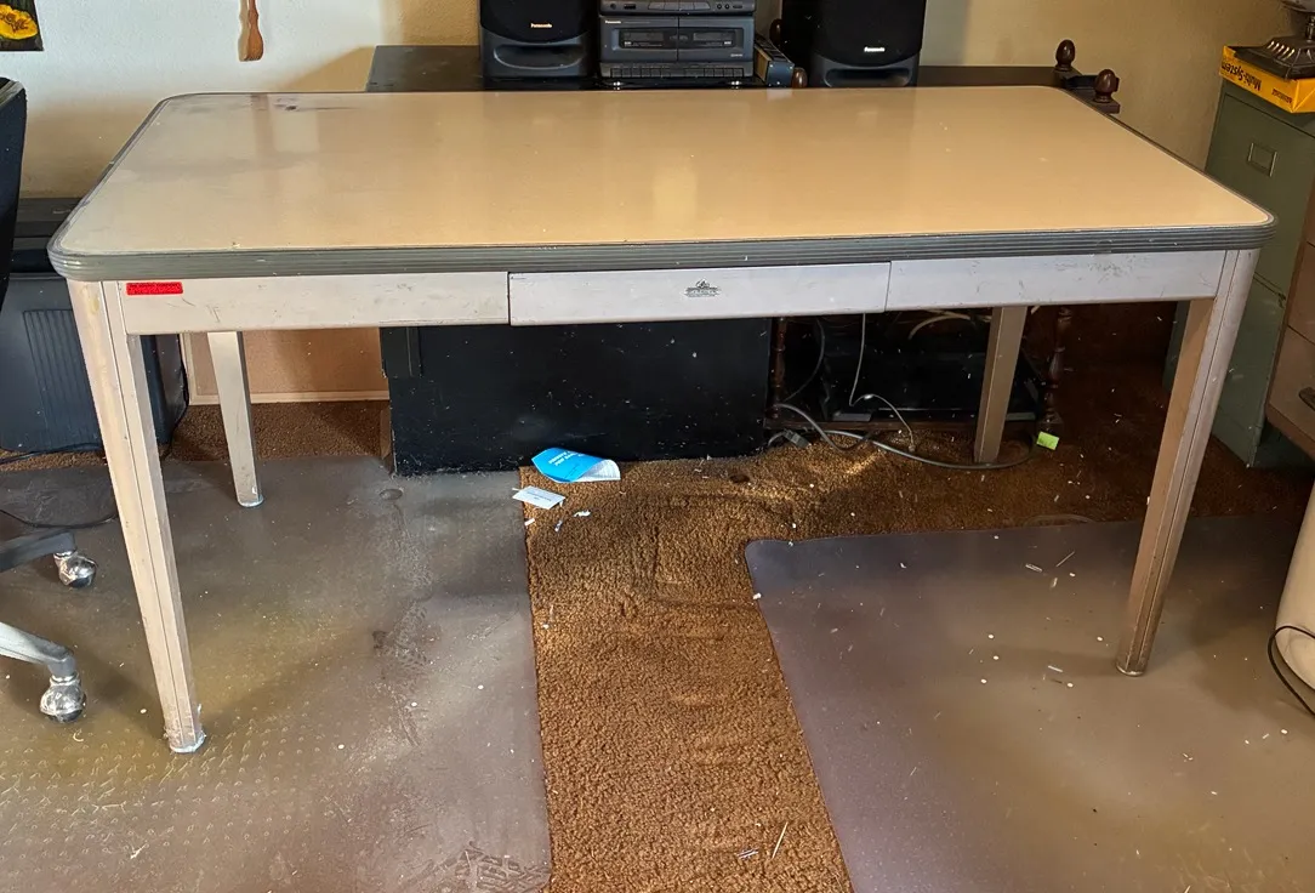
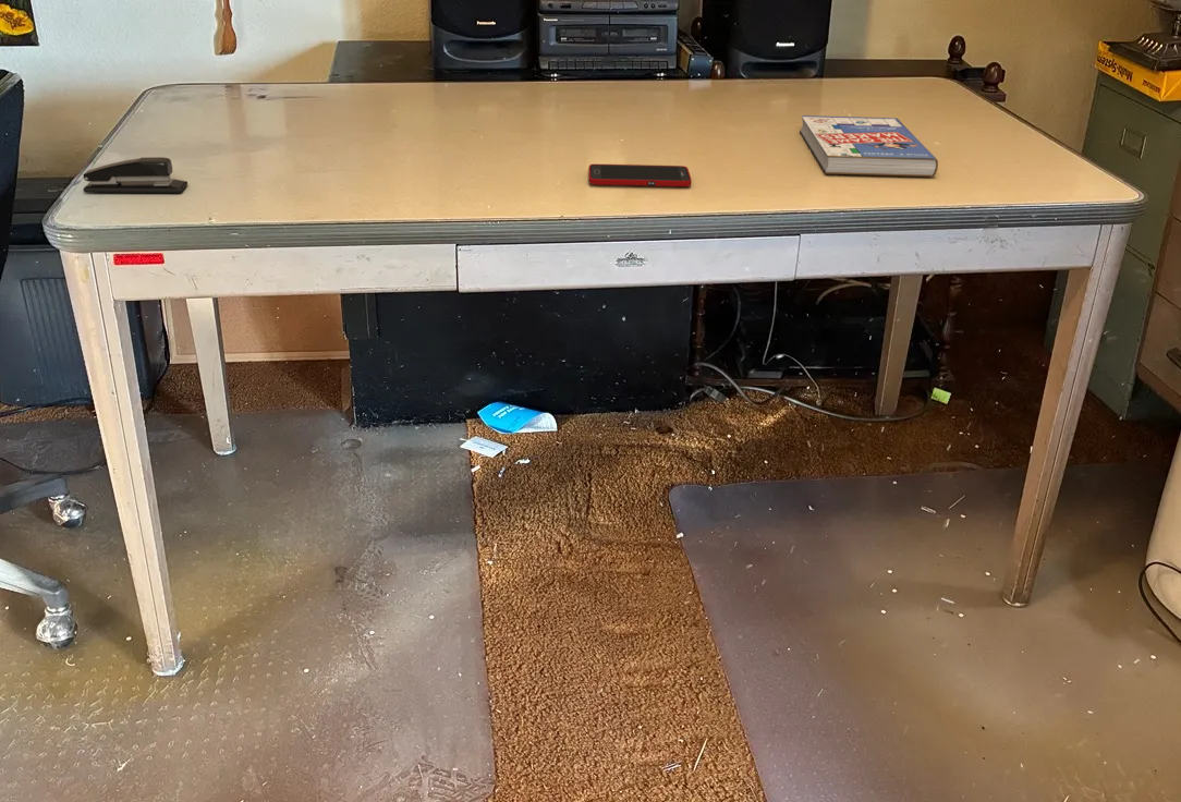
+ book (864, 144)
+ cell phone (638, 175)
+ stapler (133, 173)
